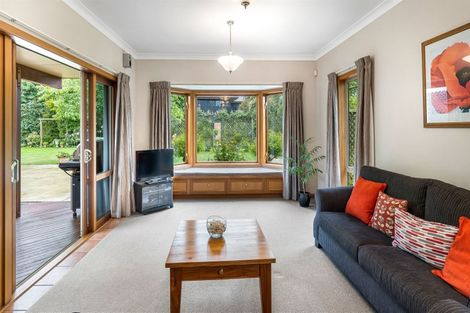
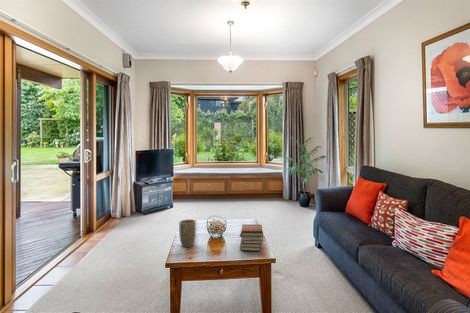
+ book stack (251, 236)
+ plant pot (187, 233)
